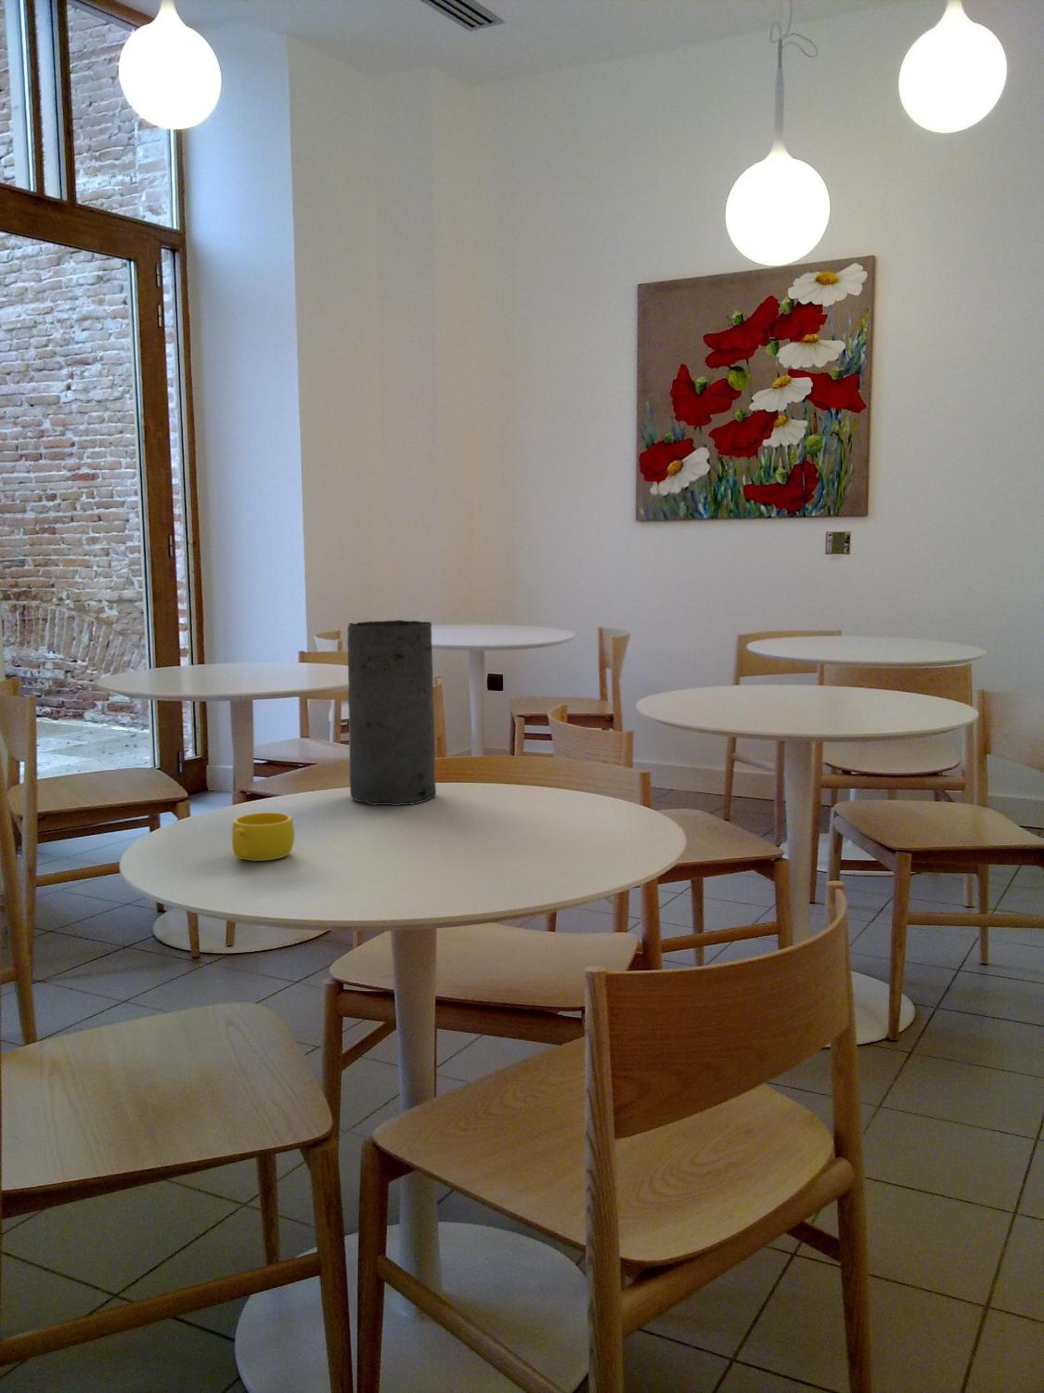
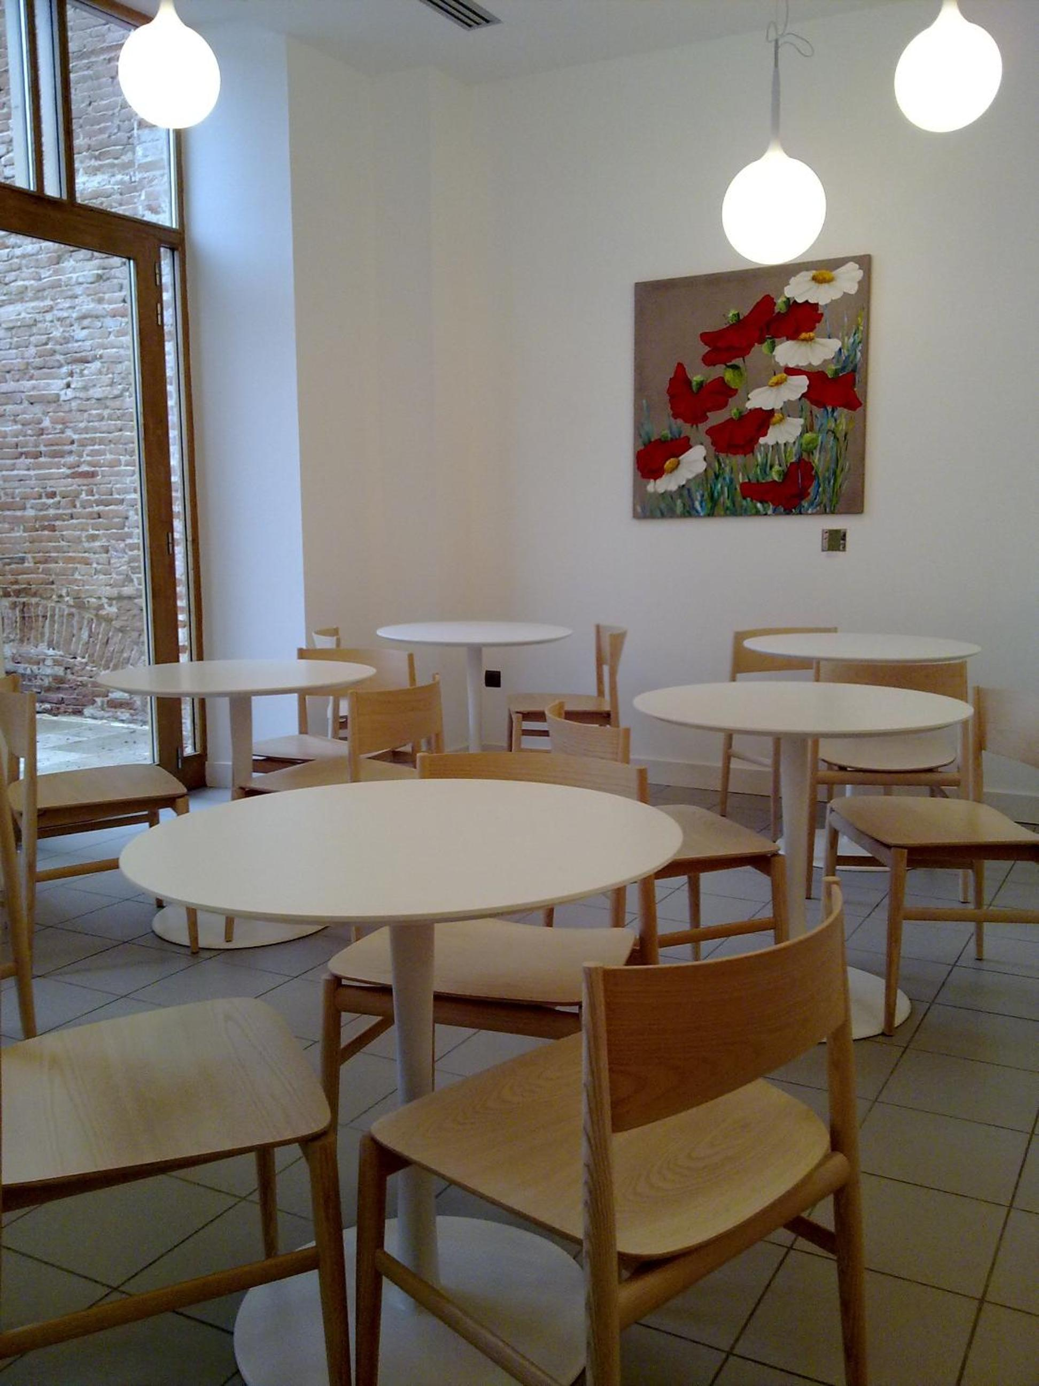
- cup (258, 839)
- vase (392, 710)
